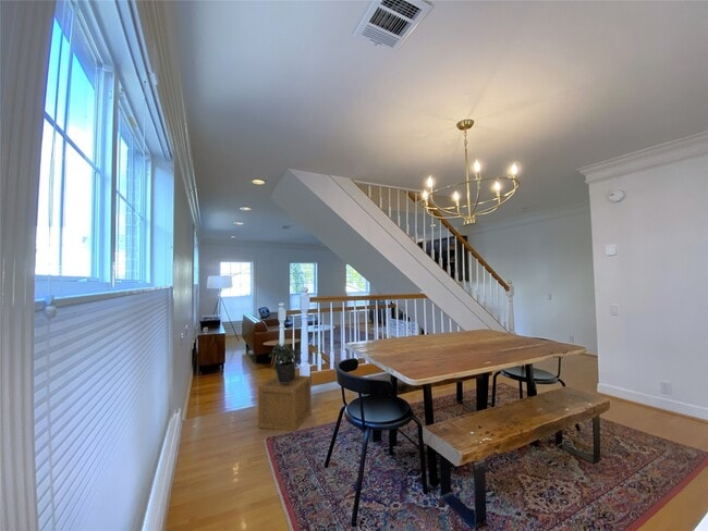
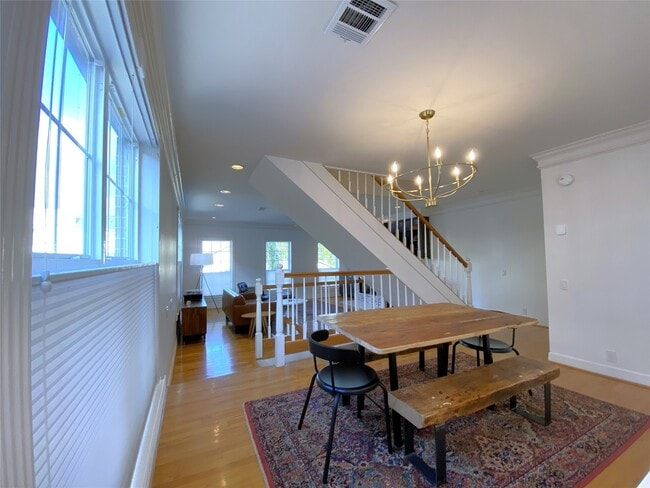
- potted plant (285, 361)
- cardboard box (285, 400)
